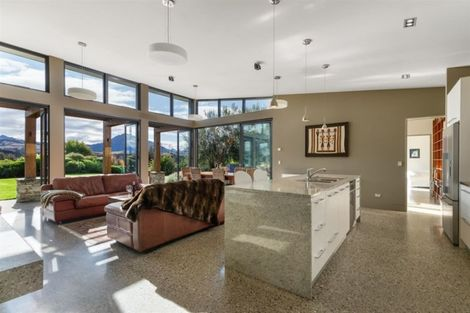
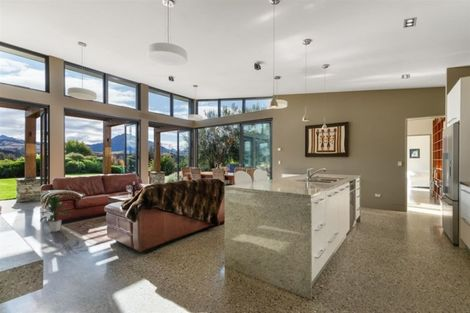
+ indoor plant (54, 212)
